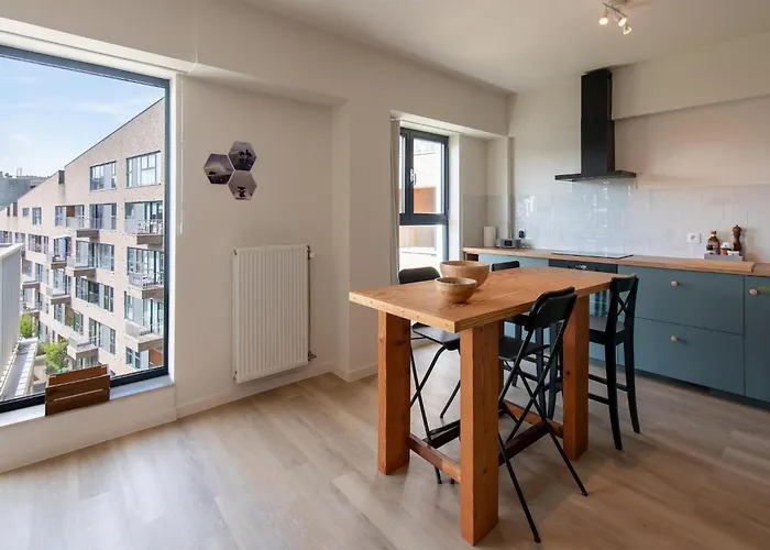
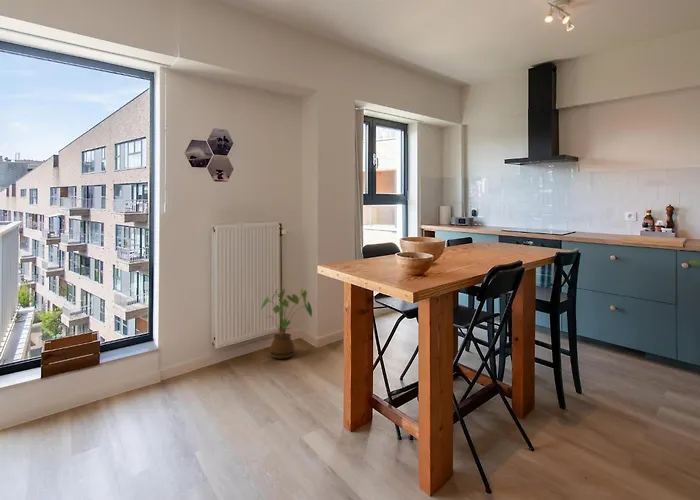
+ house plant (287, 322)
